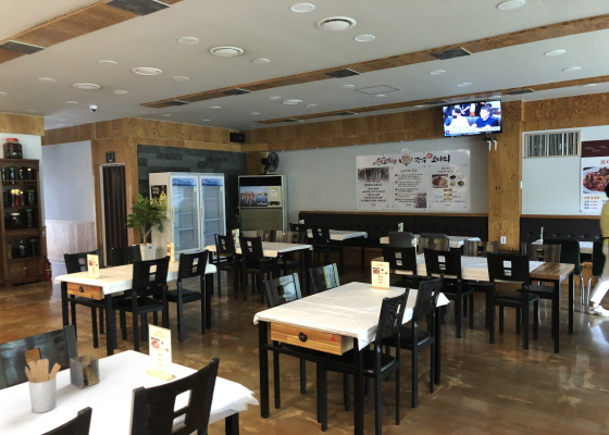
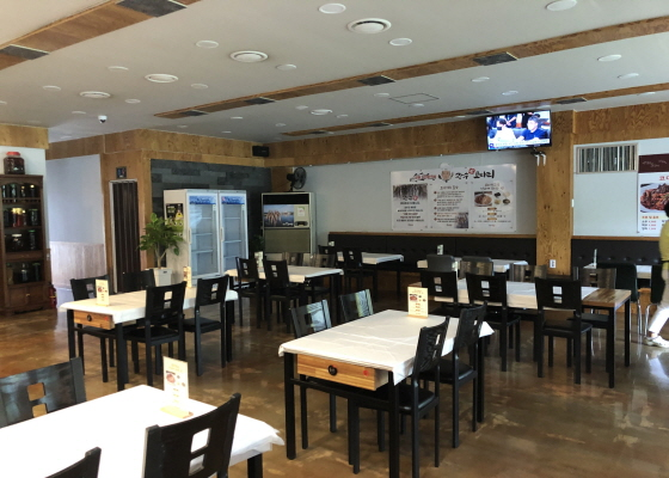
- utensil holder (41, 384)
- napkin holder (84, 366)
